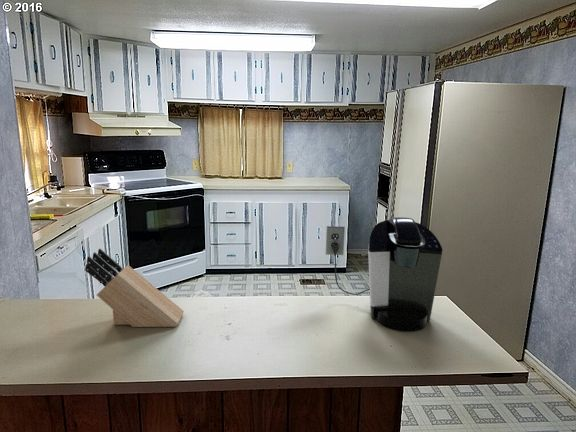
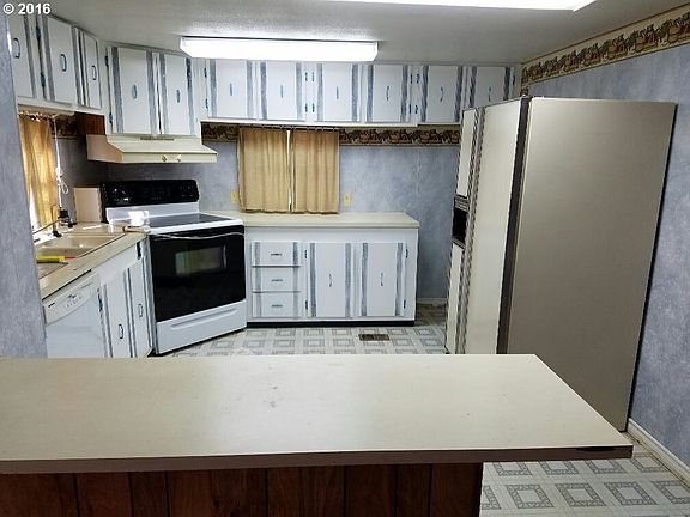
- knife block (134, 286)
- coffee maker (381, 266)
